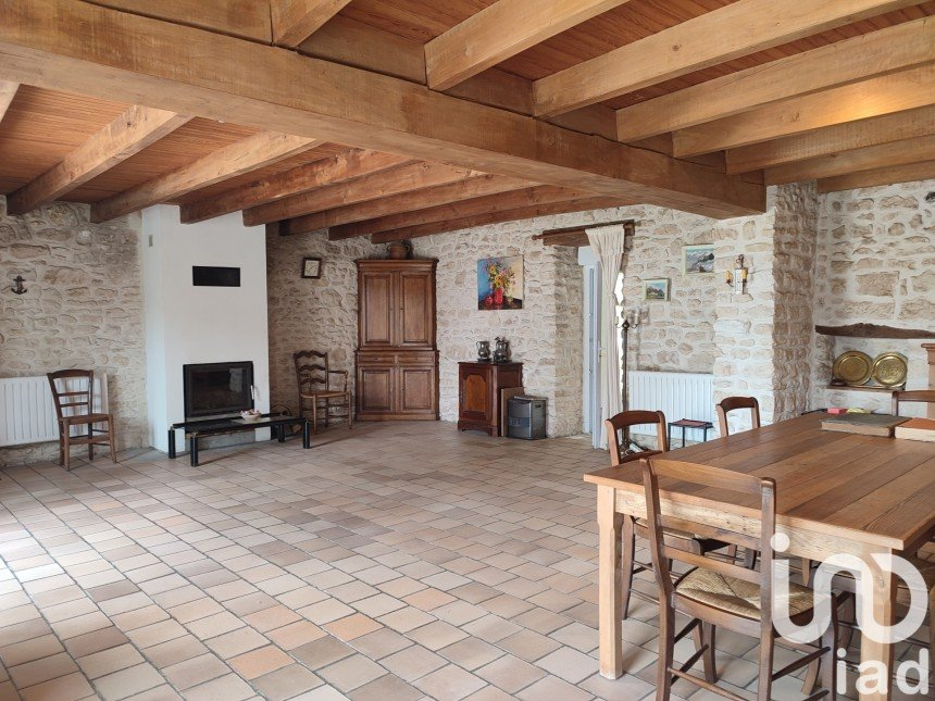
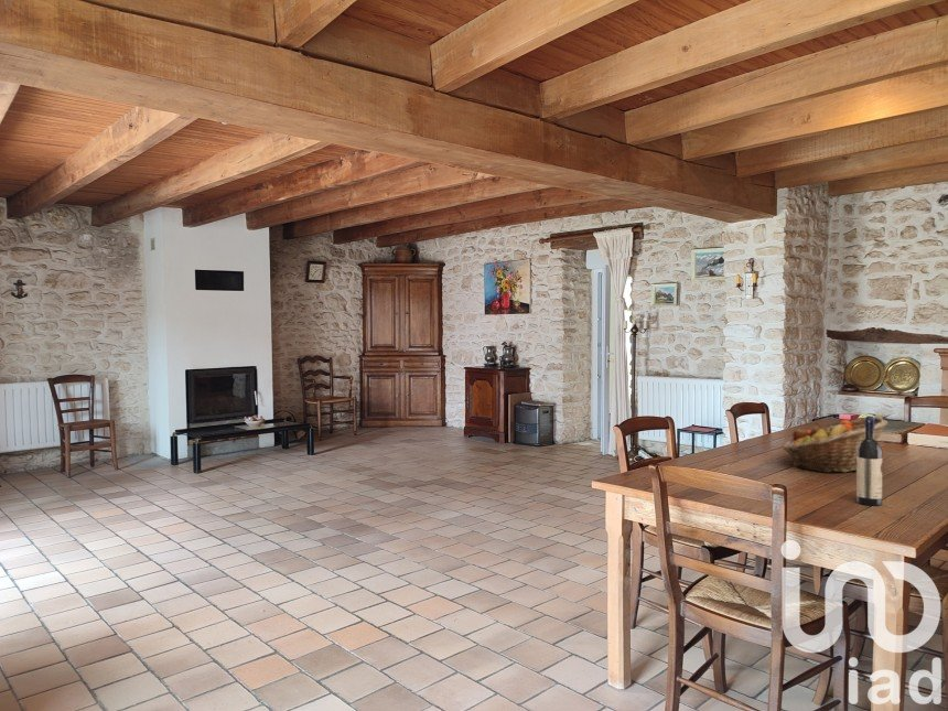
+ fruit basket (833, 441)
+ wine bottle (869, 460)
